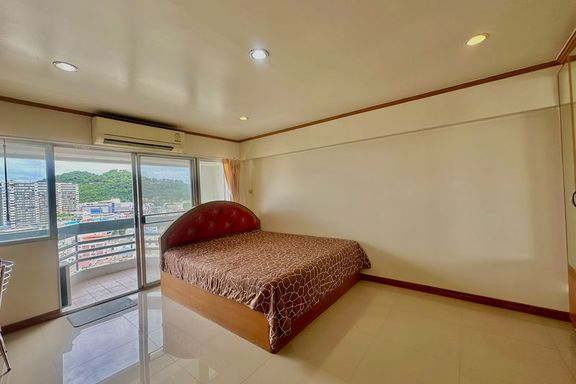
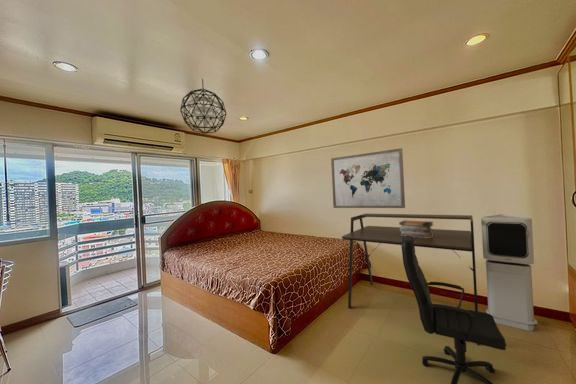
+ office chair (448, 306)
+ wall art (364, 180)
+ book stack (416, 228)
+ air purifier (506, 267)
+ desk (414, 245)
+ pendant light (203, 106)
